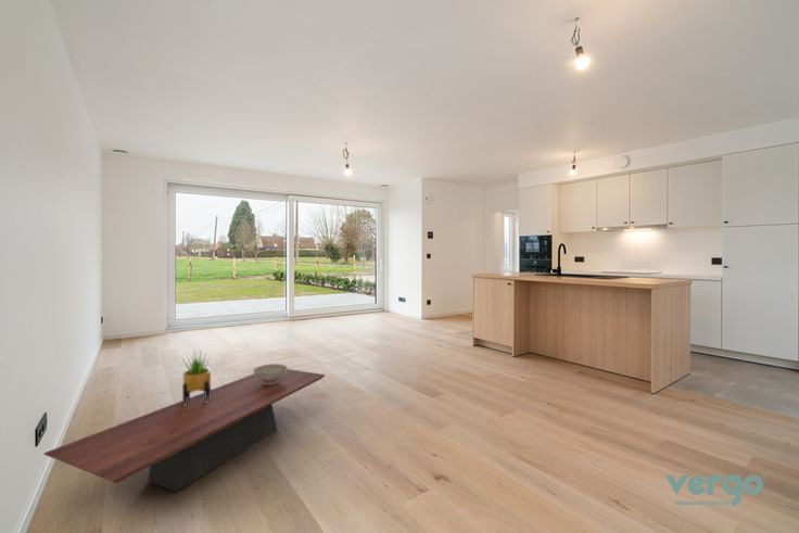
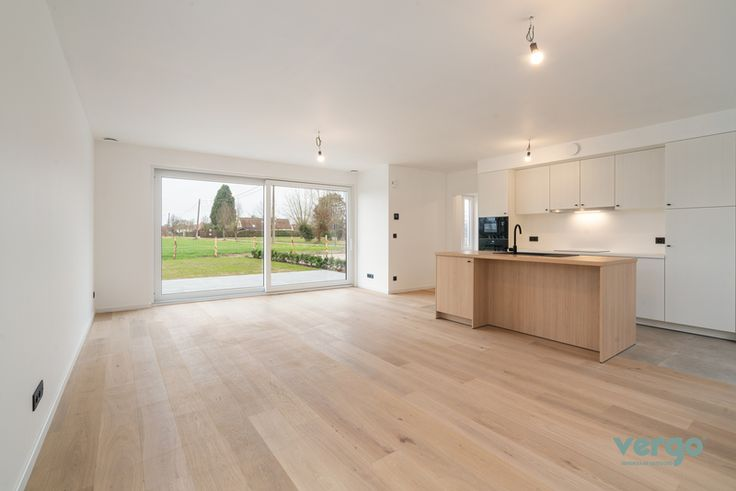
- decorative bowl (270, 375)
- coffee table (220, 428)
- potted plant (196, 375)
